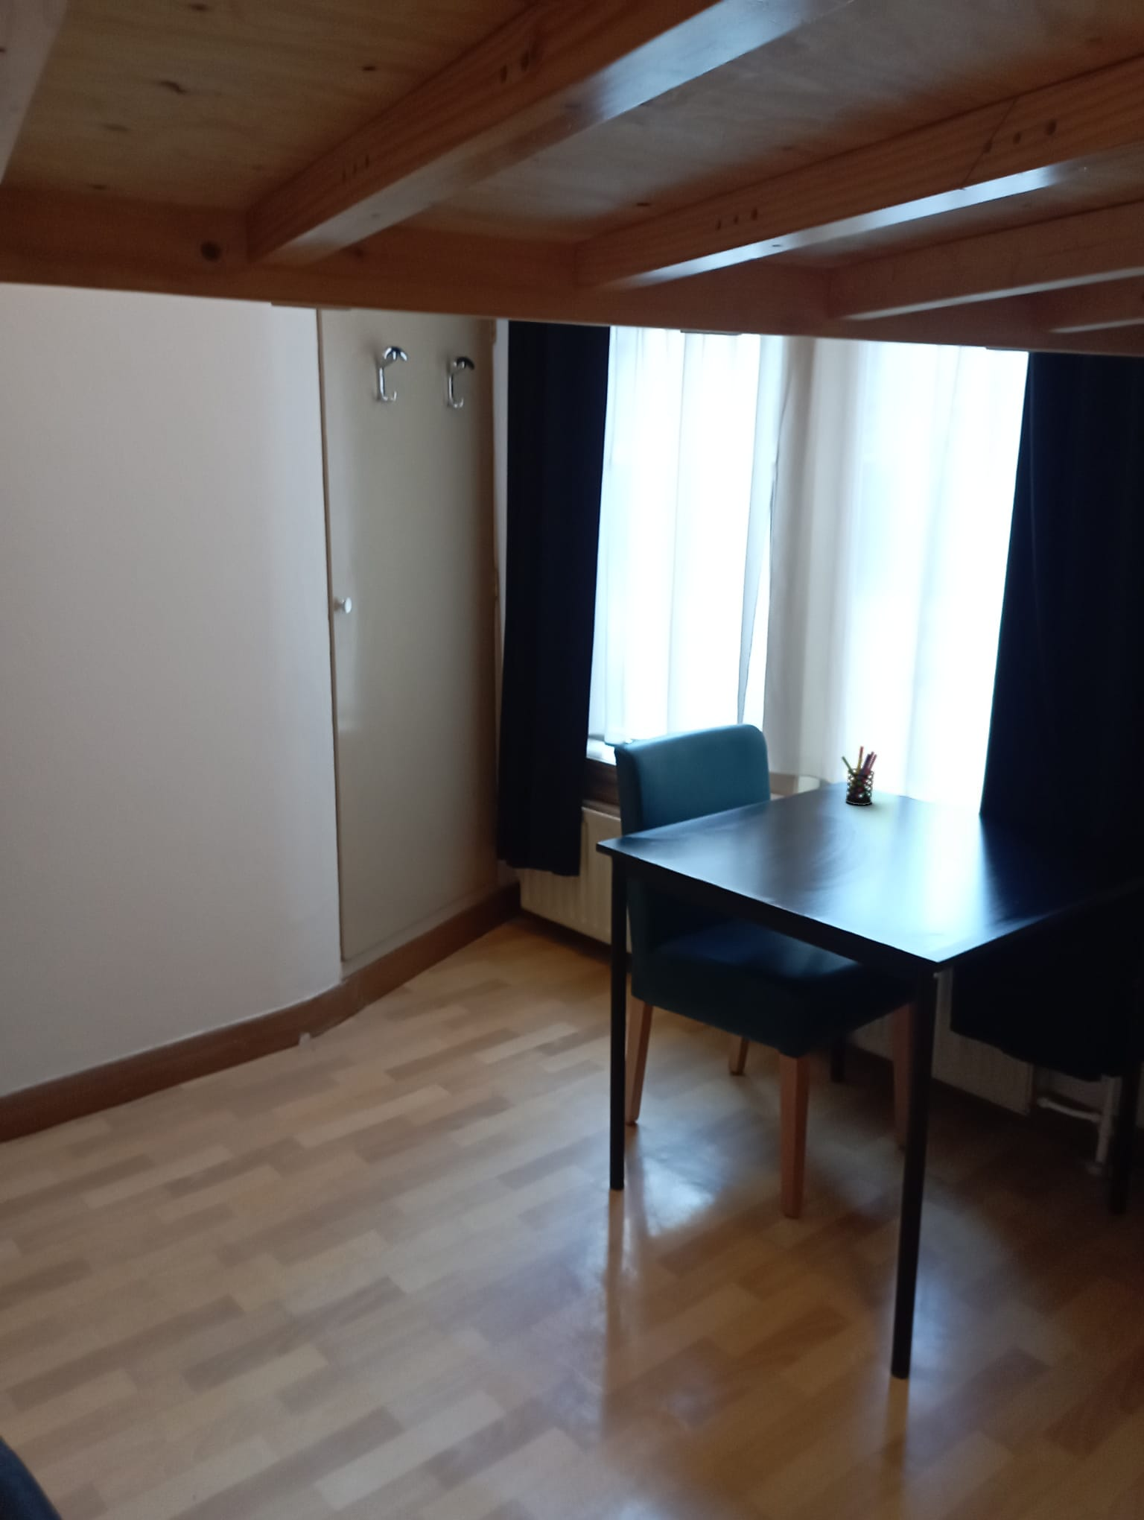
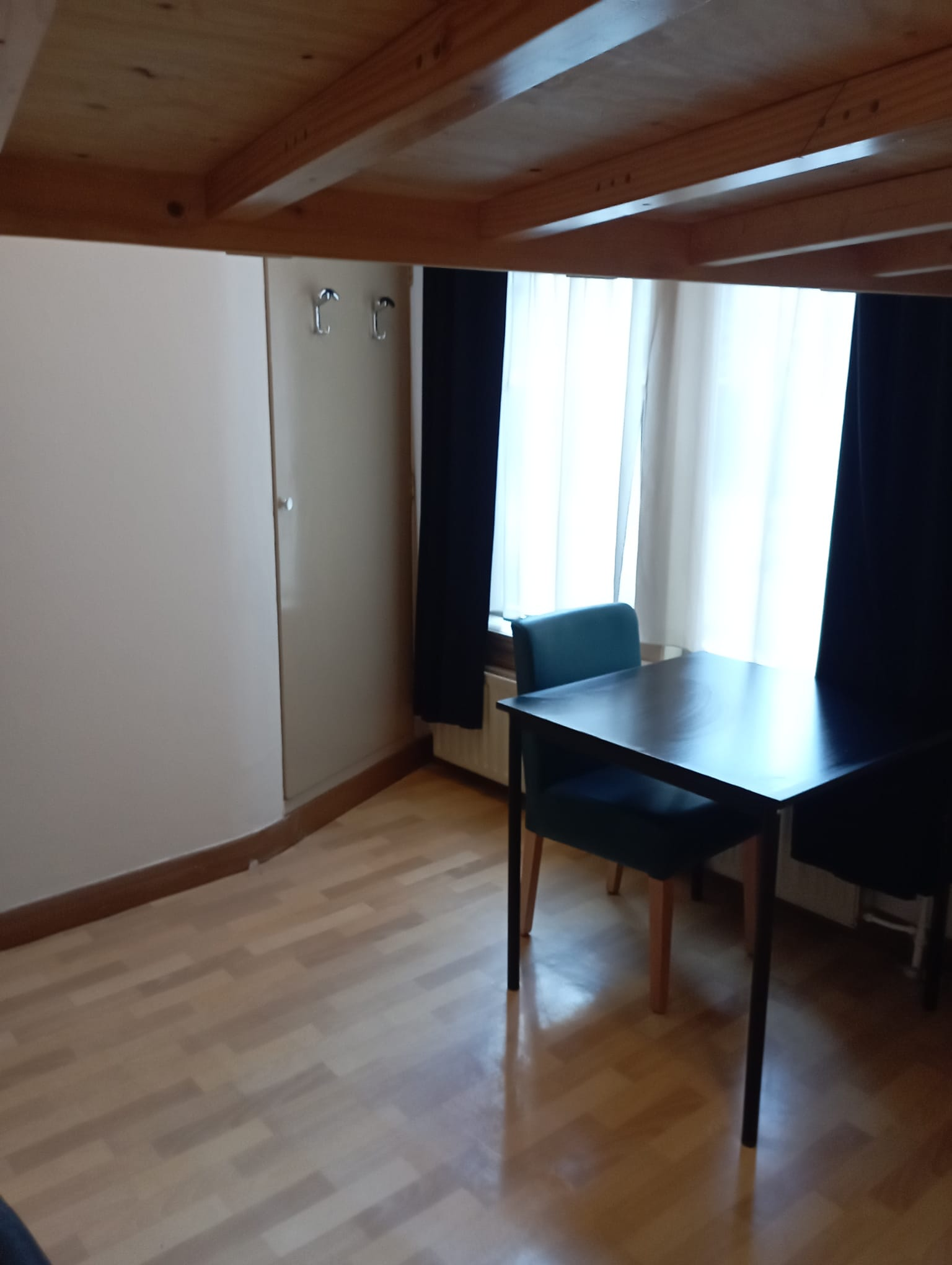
- pen holder (857, 775)
